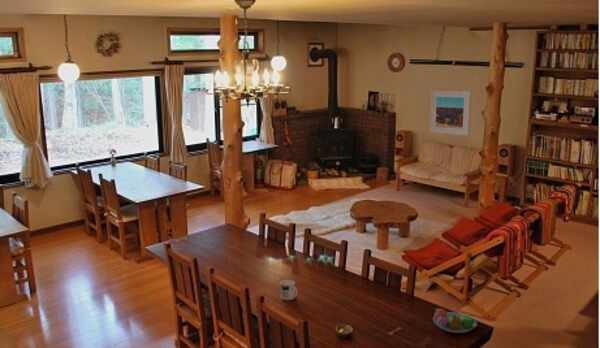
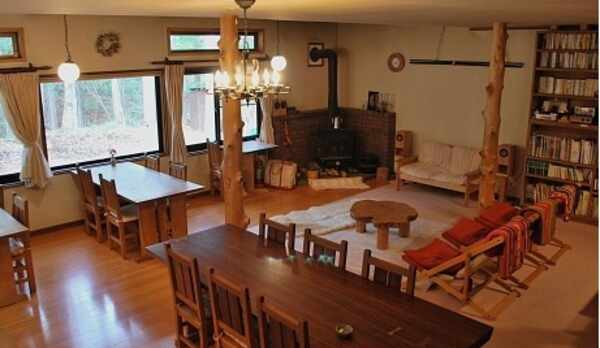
- fruit bowl (455, 317)
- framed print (449, 112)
- mug (289, 290)
